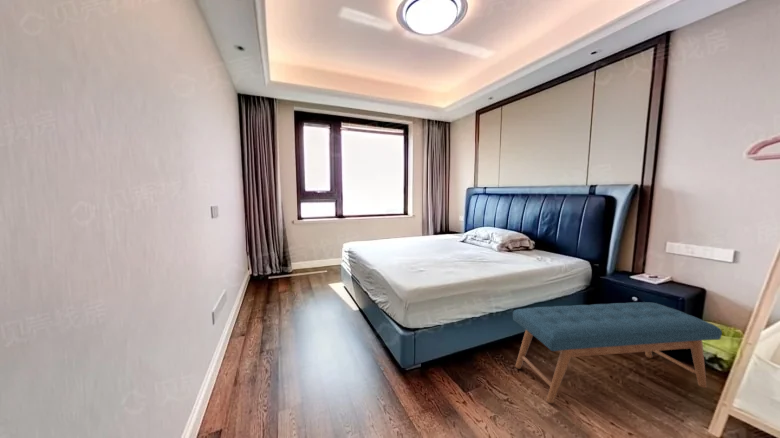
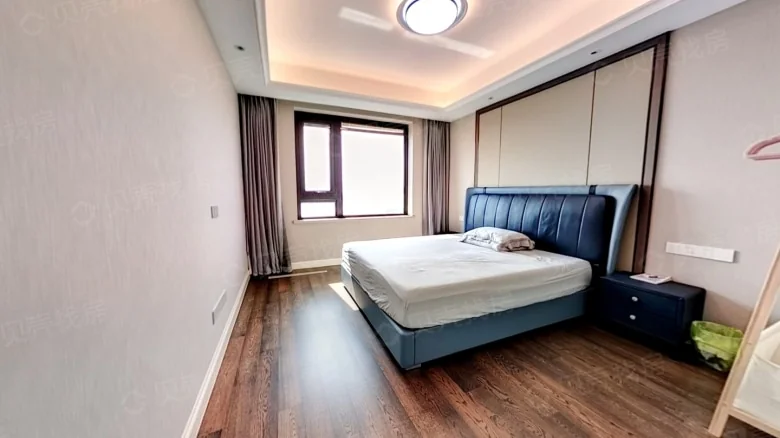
- bench (608, 345)
